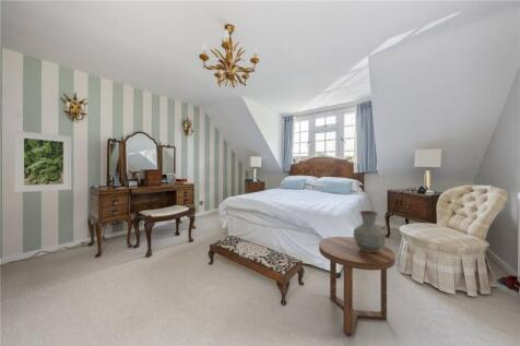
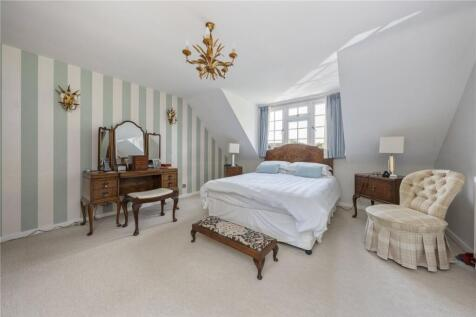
- side table (352, 281)
- vase (368, 230)
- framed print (44, 162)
